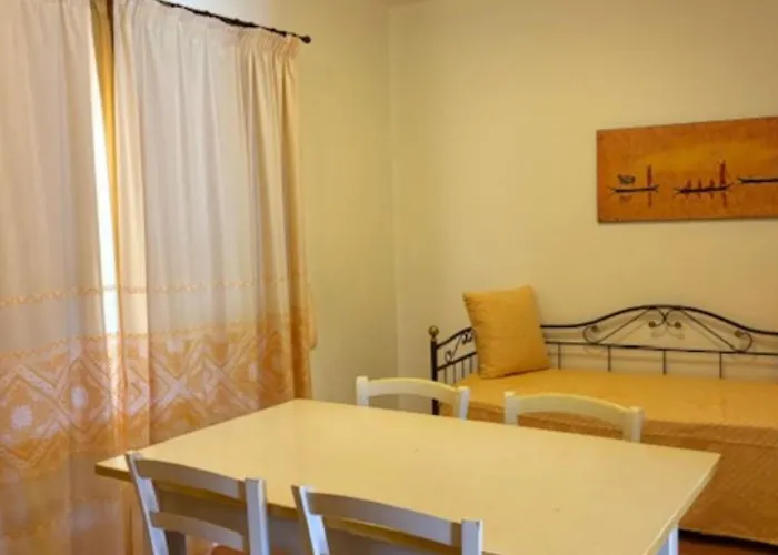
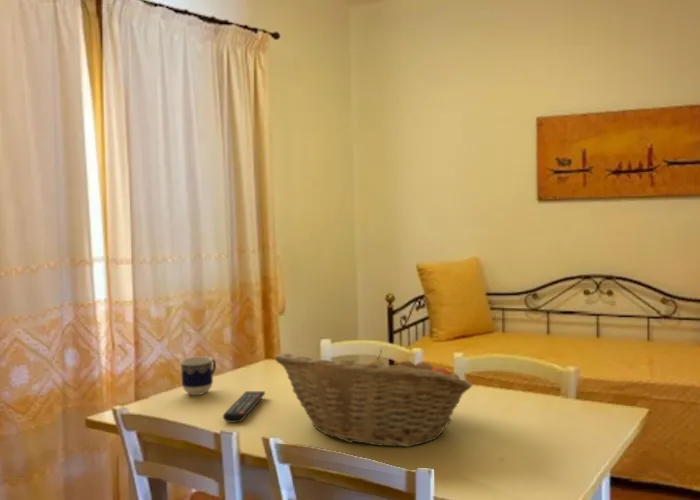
+ fruit basket (371, 386)
+ cup (200, 375)
+ remote control (245, 405)
